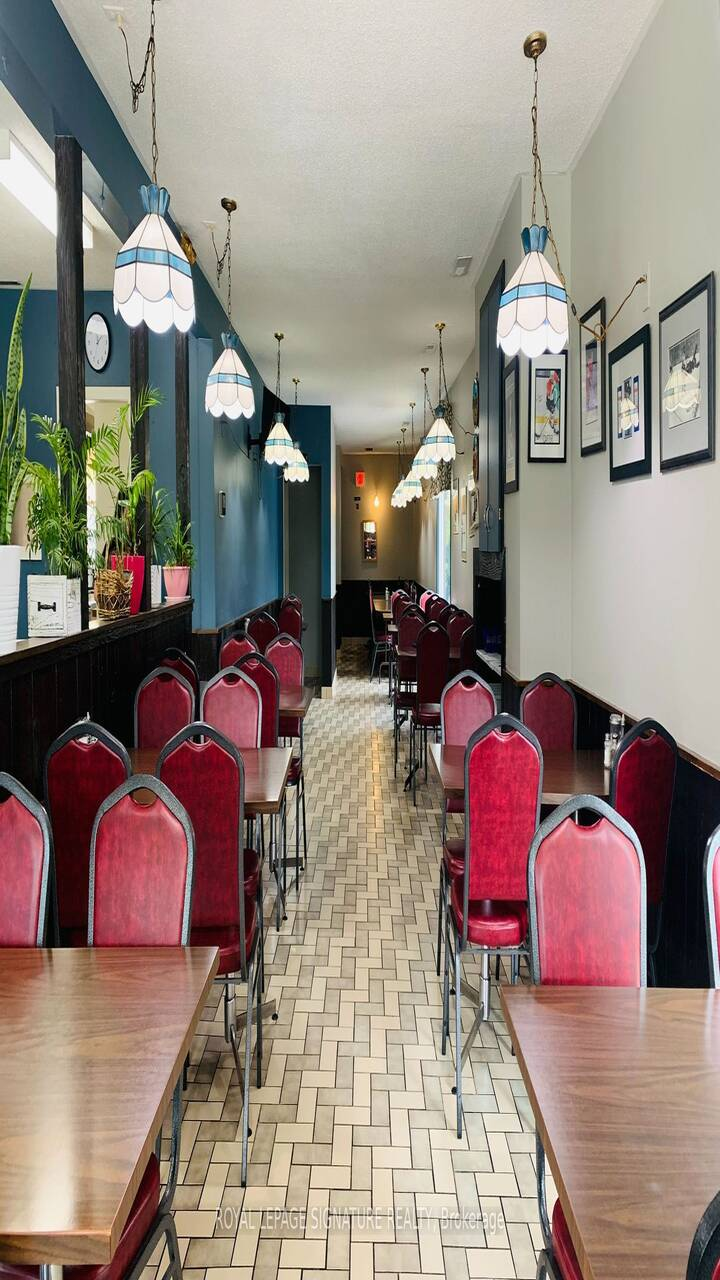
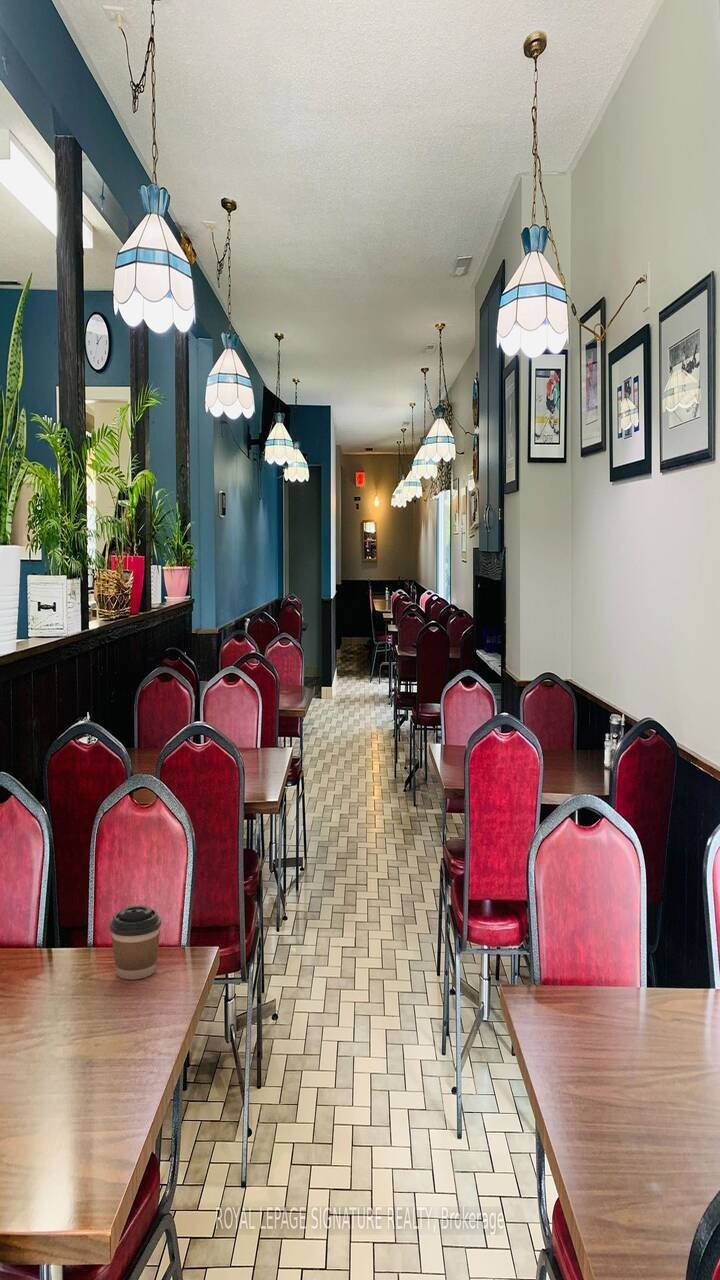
+ coffee cup (135, 938)
